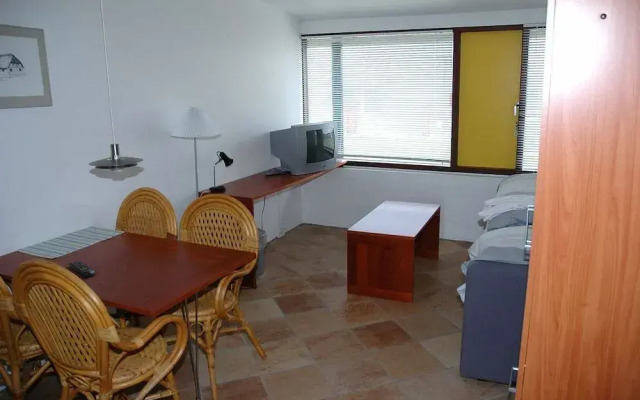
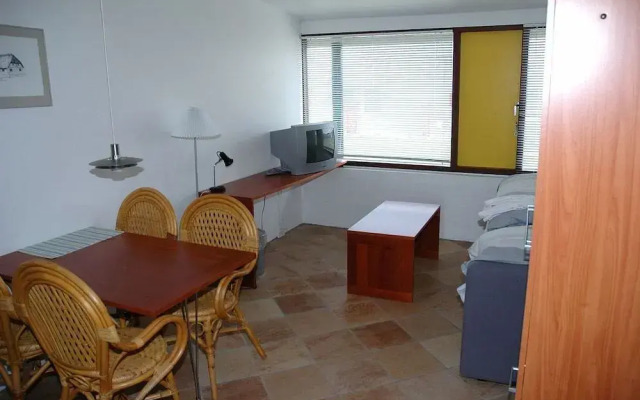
- remote control (81, 268)
